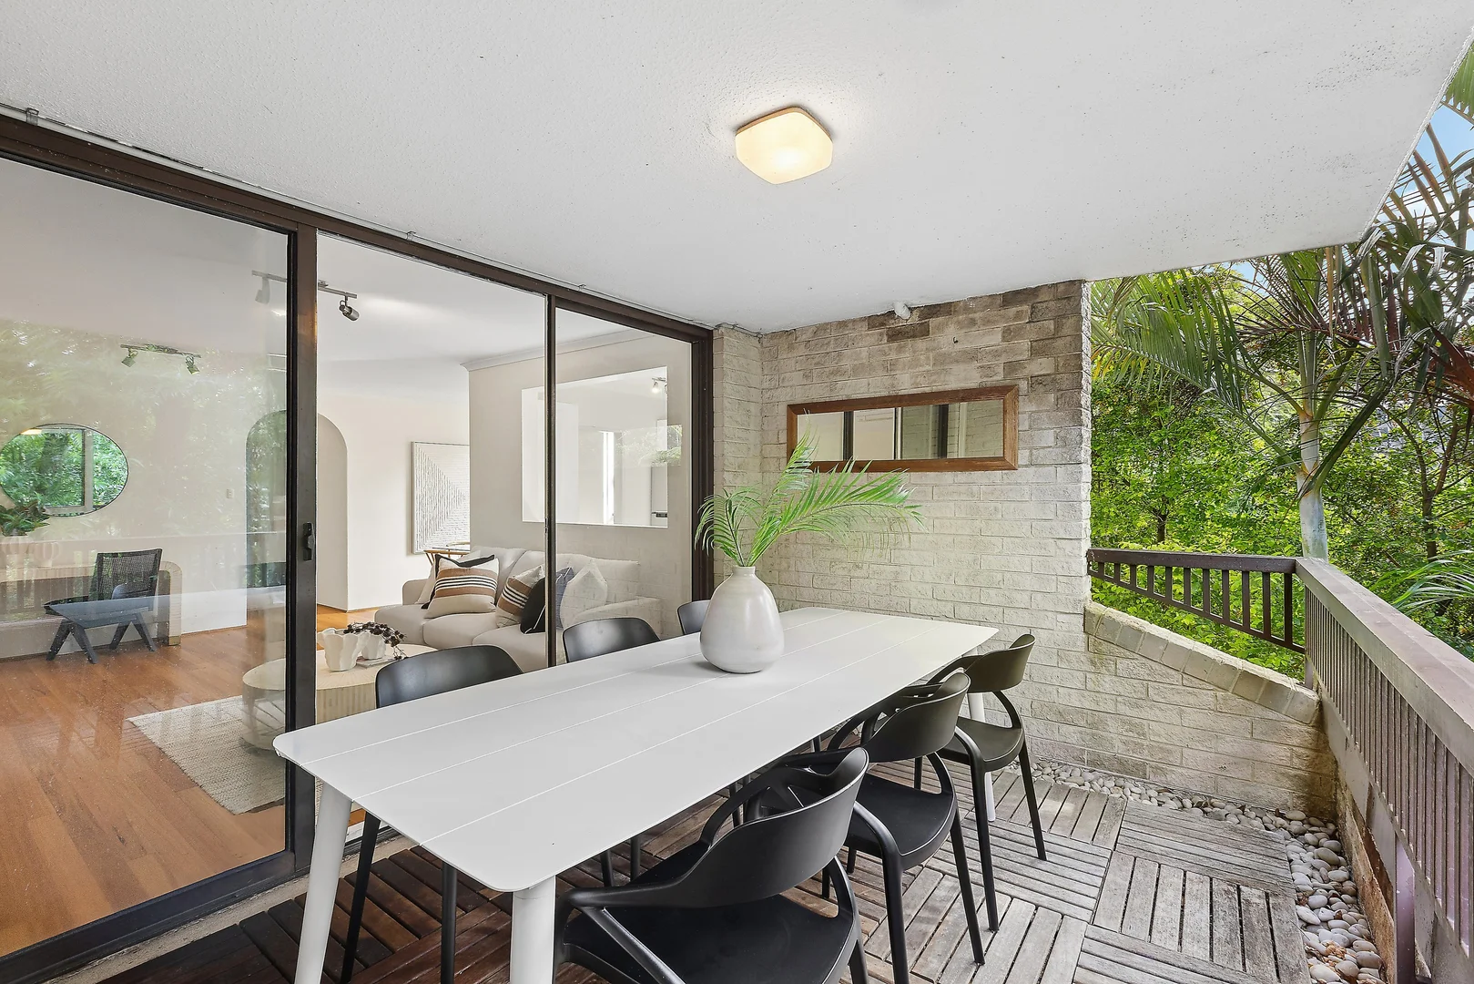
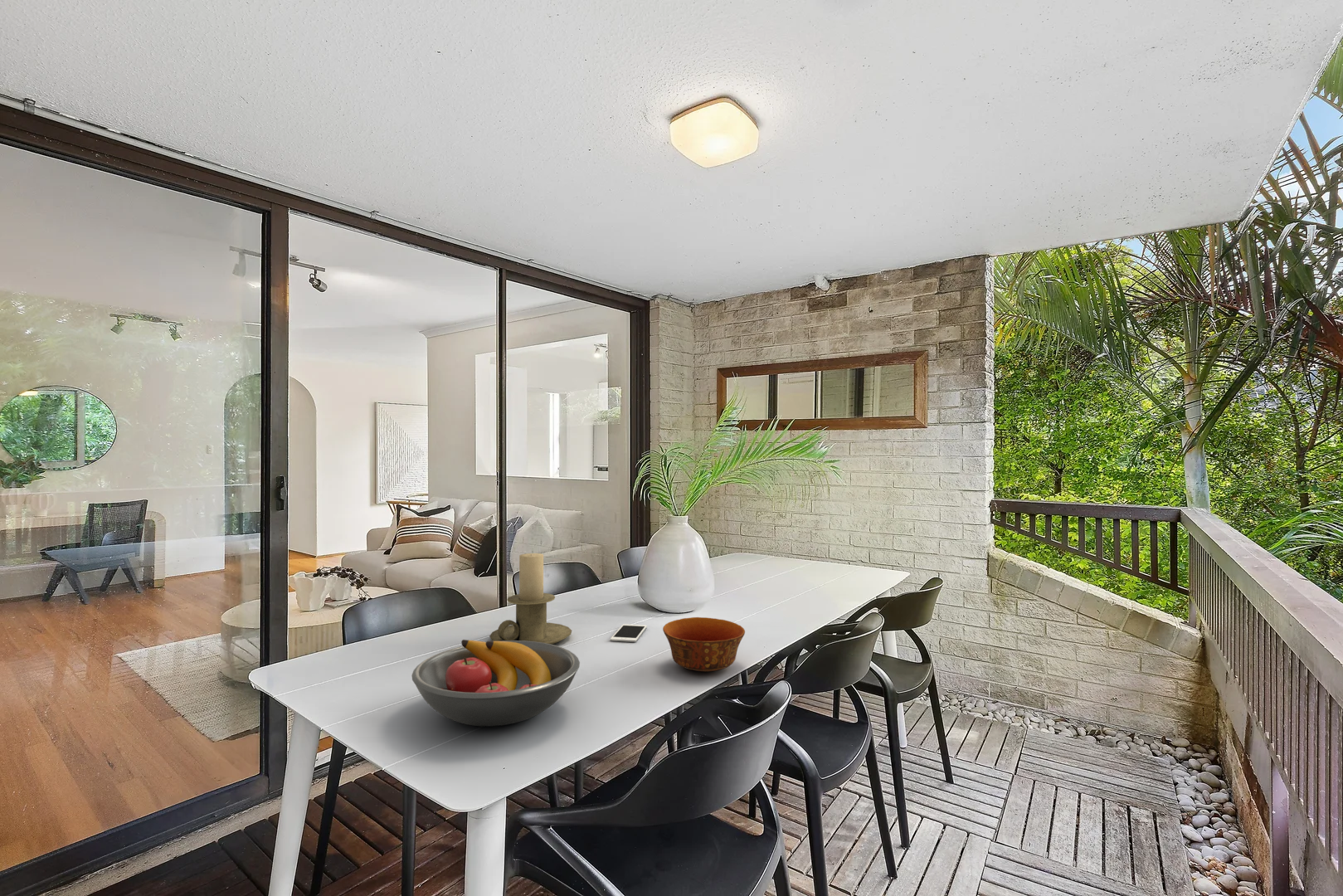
+ fruit bowl (498, 681)
+ cell phone (629, 632)
+ candle holder (531, 596)
+ bowl (703, 646)
